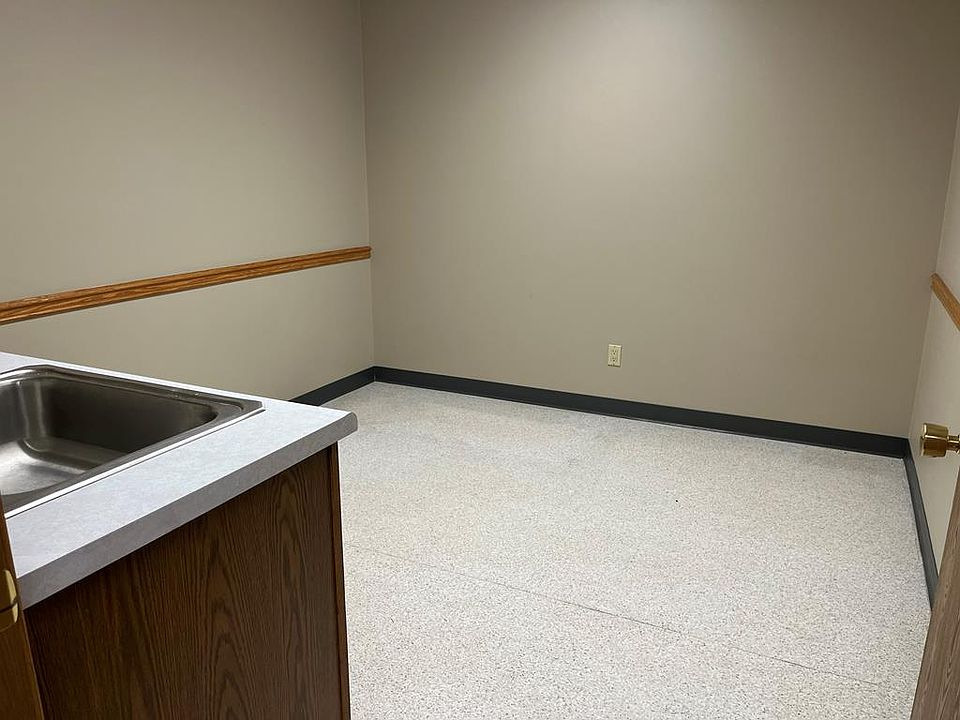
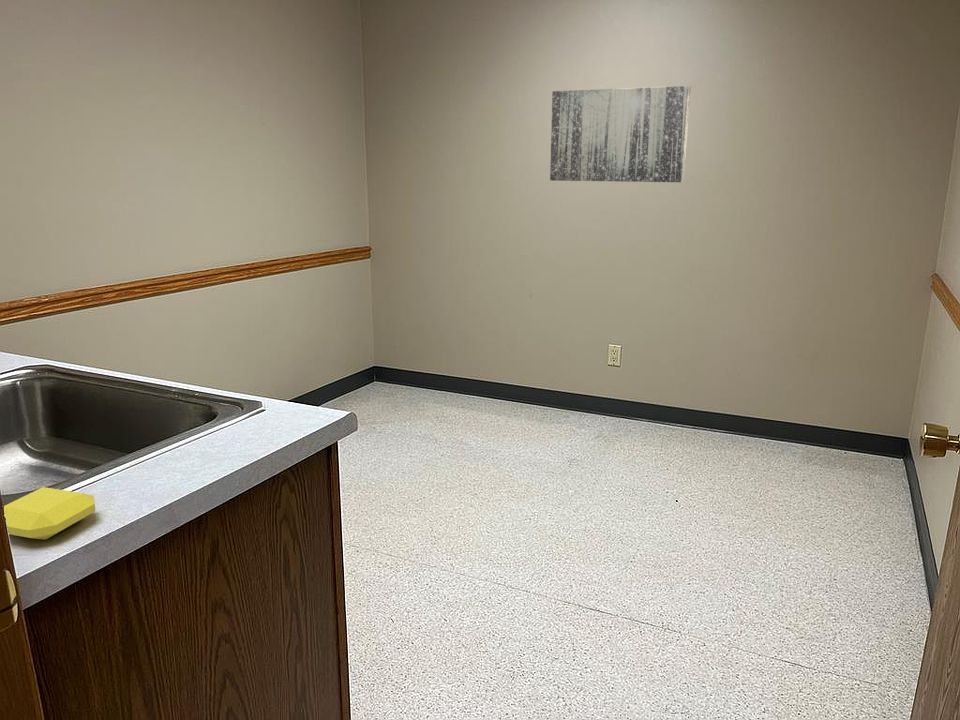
+ wall art (616, 135)
+ soap bar (44, 512)
